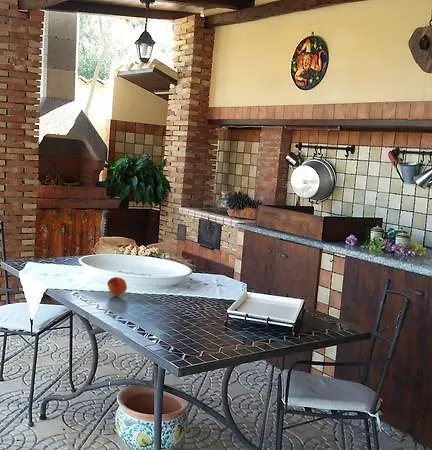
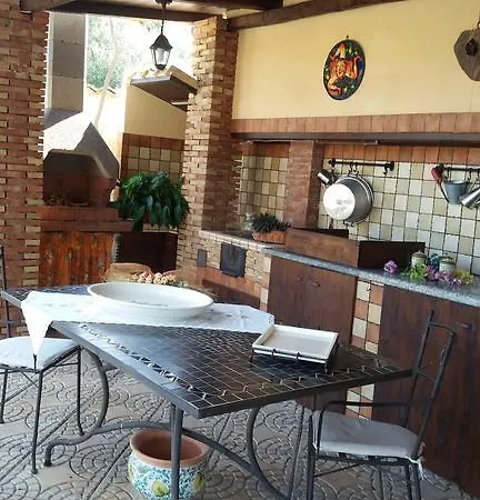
- fruit (117, 286)
